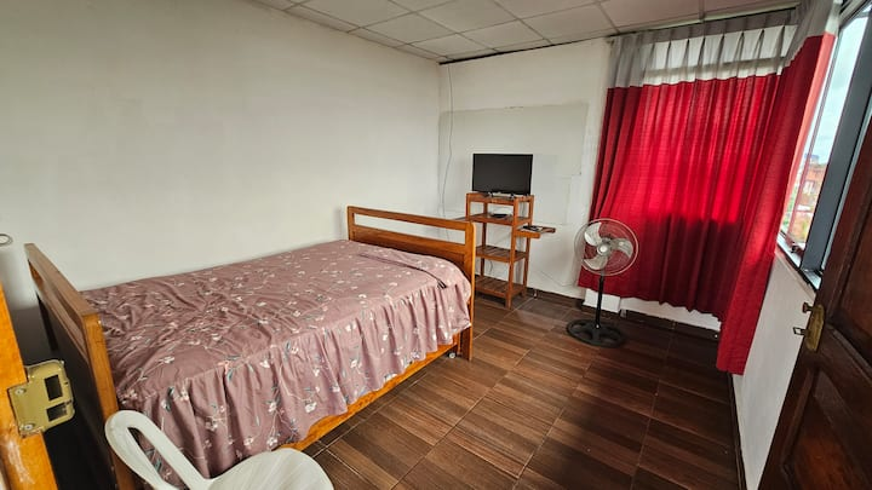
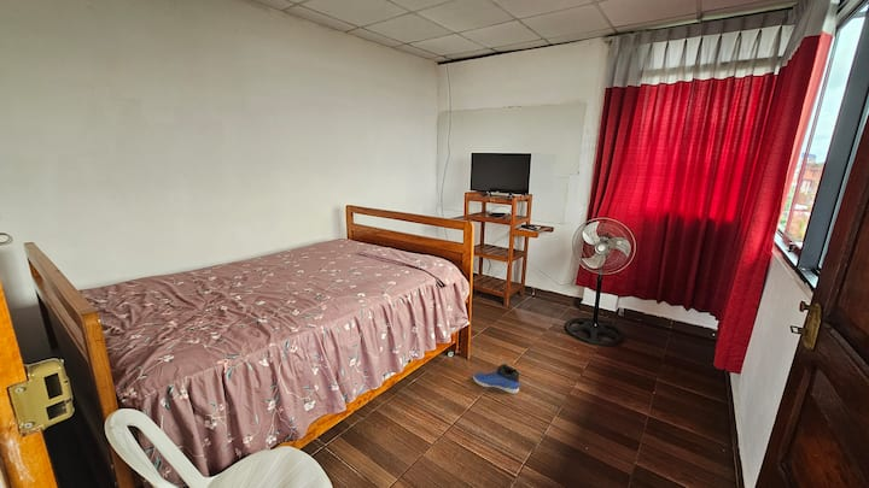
+ sneaker (496, 374)
